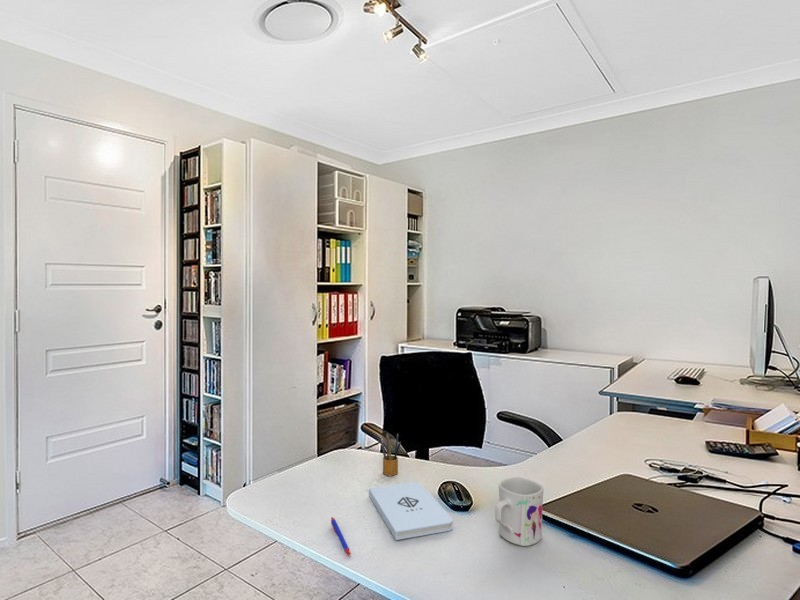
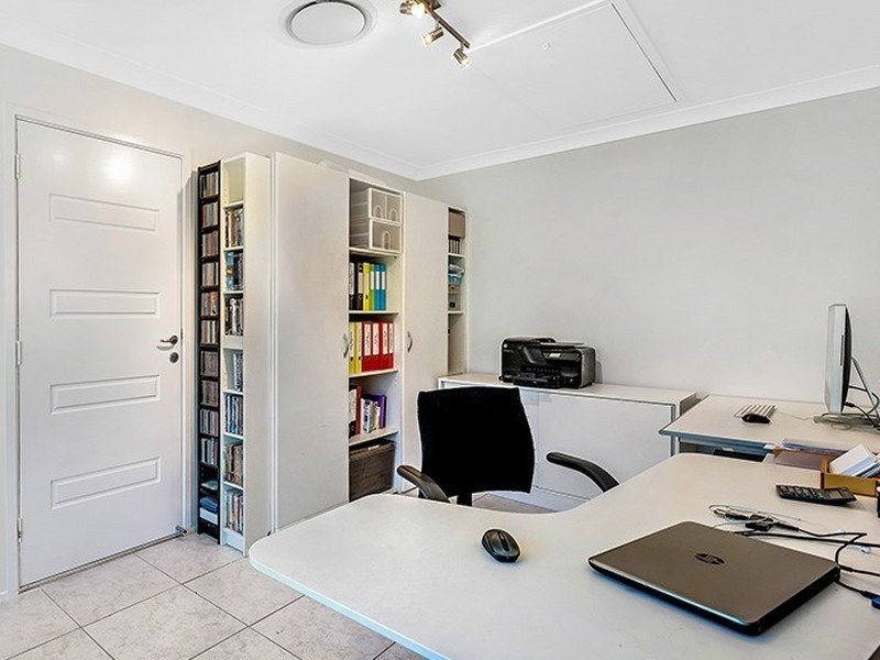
- notepad (408, 507)
- pencil box (391, 455)
- pen (340, 535)
- mug (515, 512)
